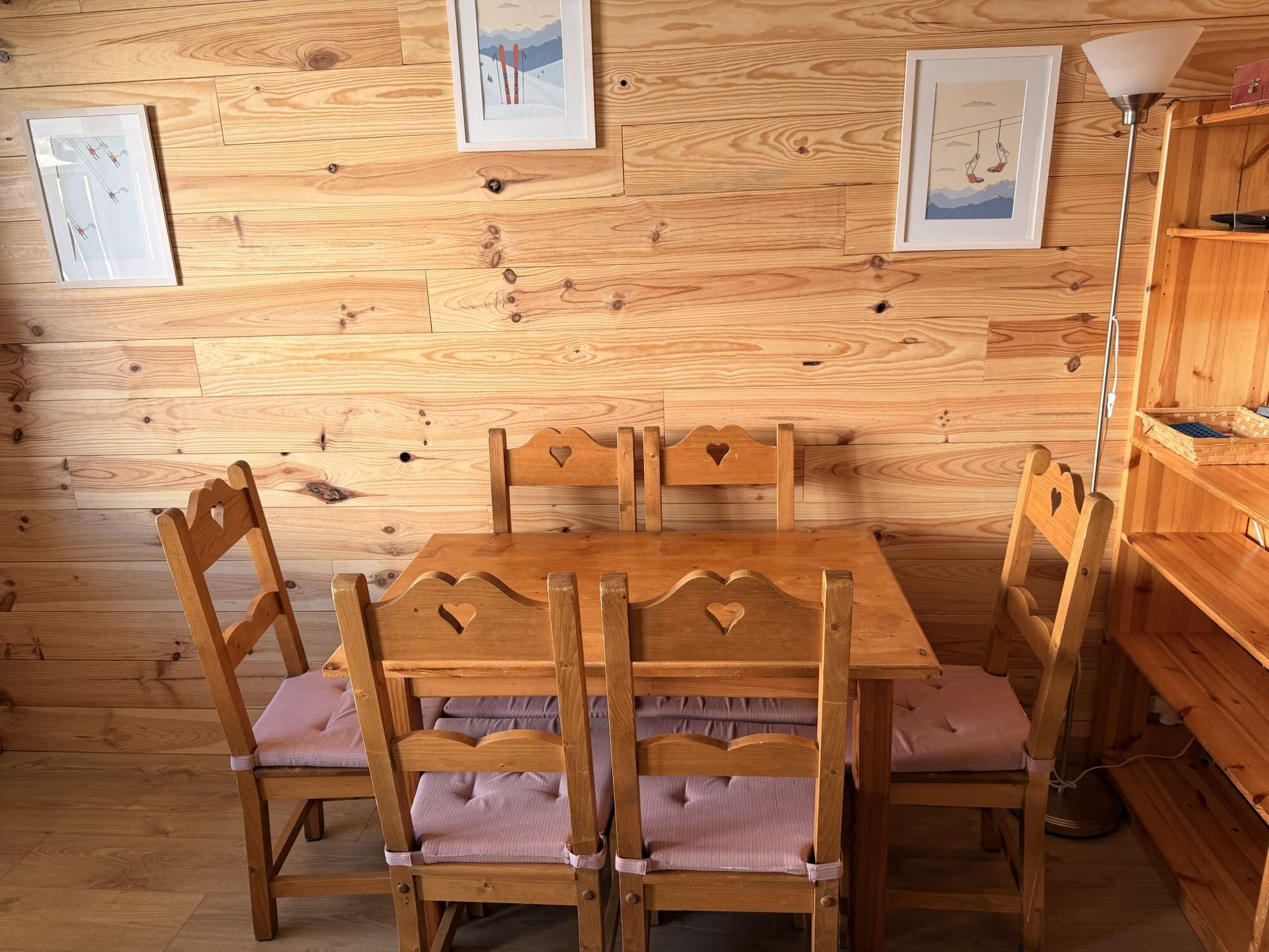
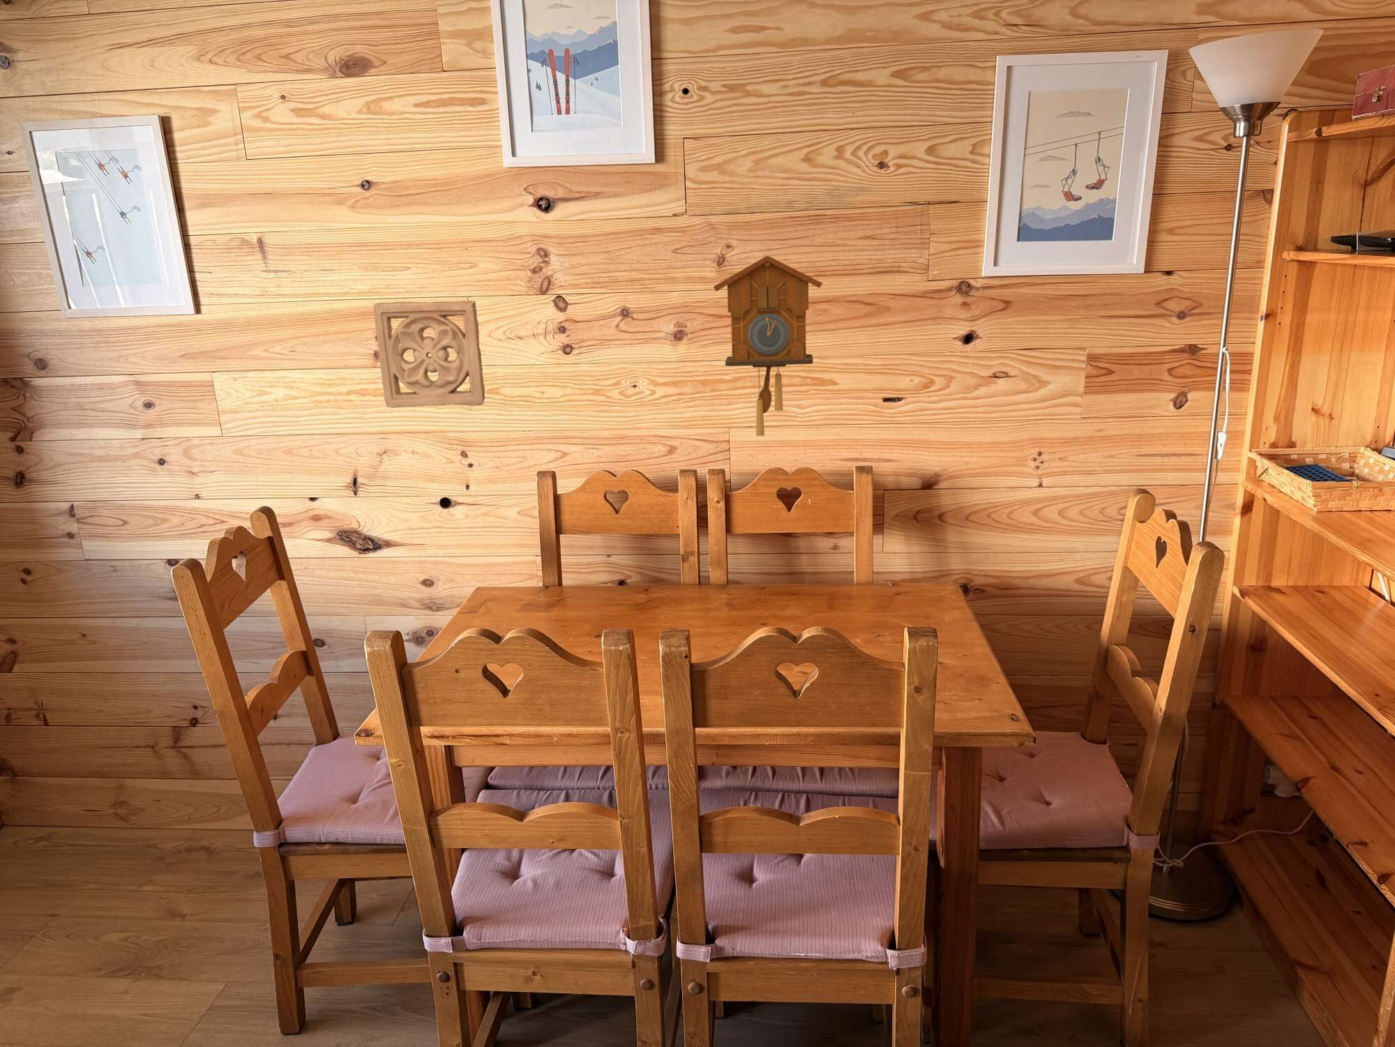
+ wall ornament (430, 356)
+ cuckoo clock (768, 346)
